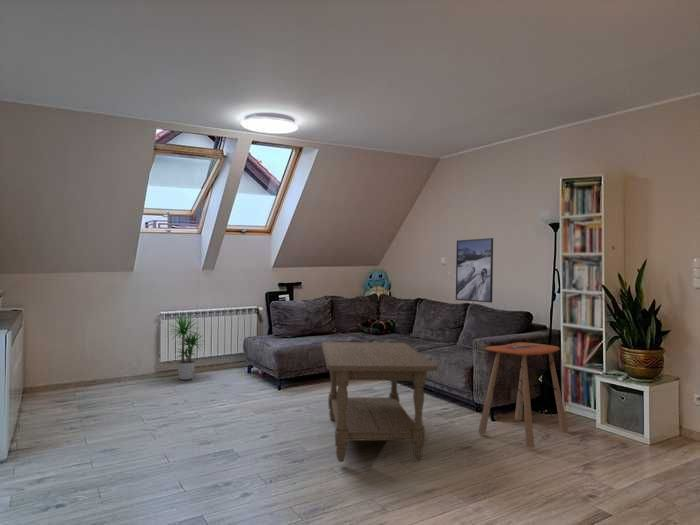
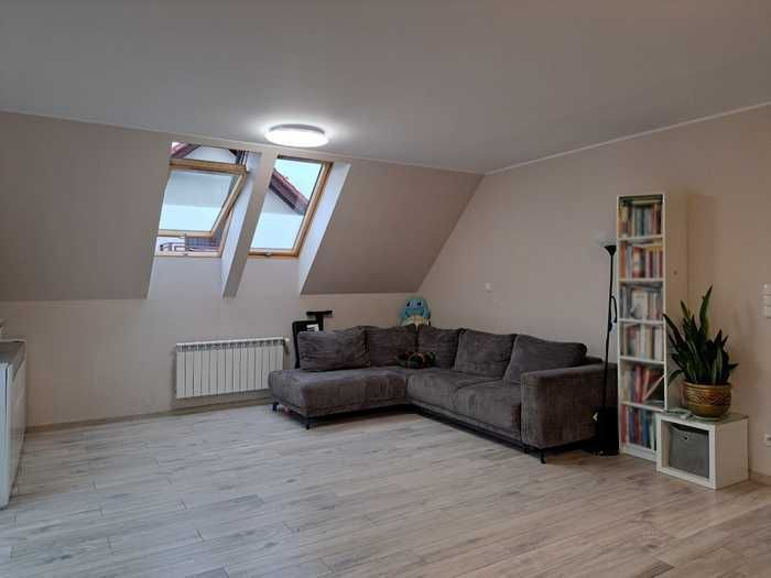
- coffee table (371, 397)
- potted plant (186, 347)
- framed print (473, 270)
- side table (524, 389)
